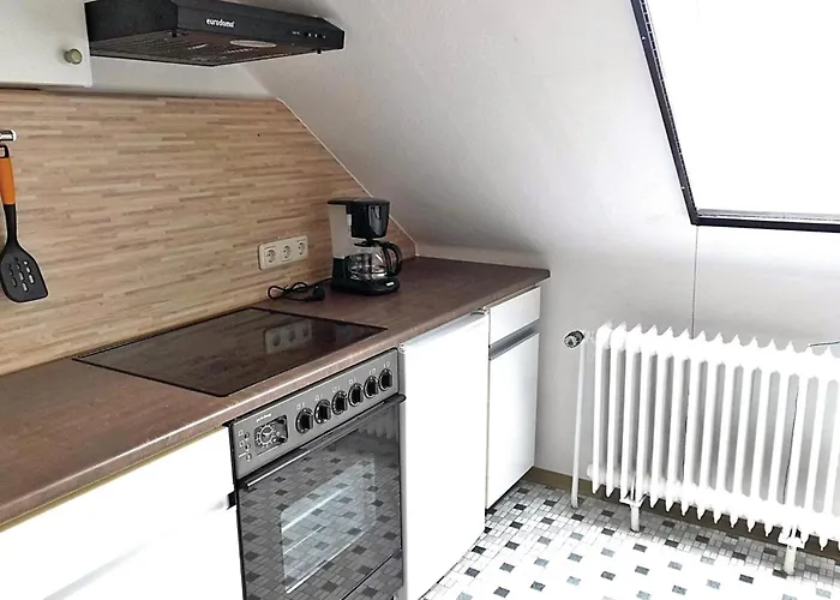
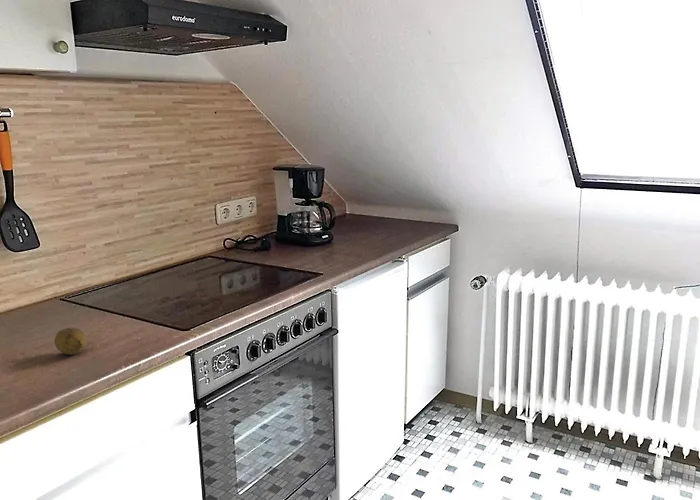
+ fruit (70, 341)
